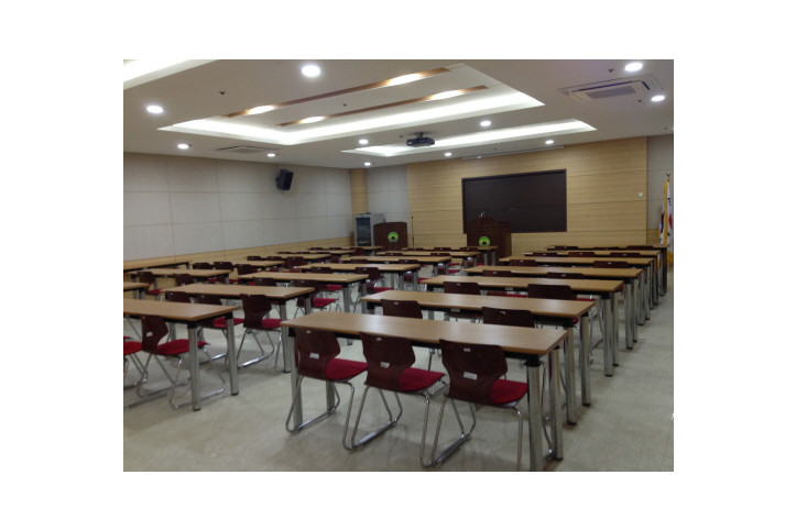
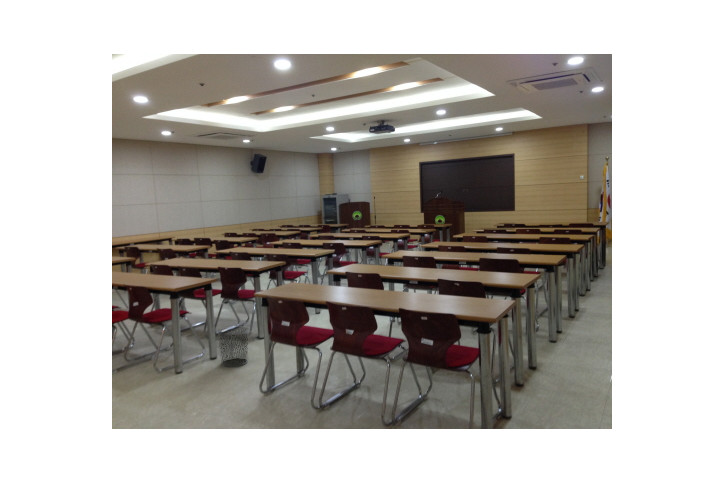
+ waste bin (233, 346)
